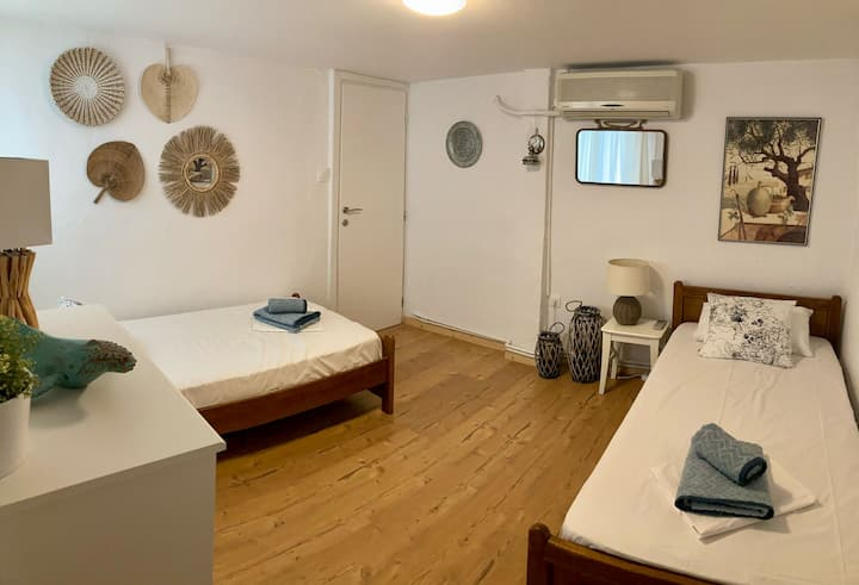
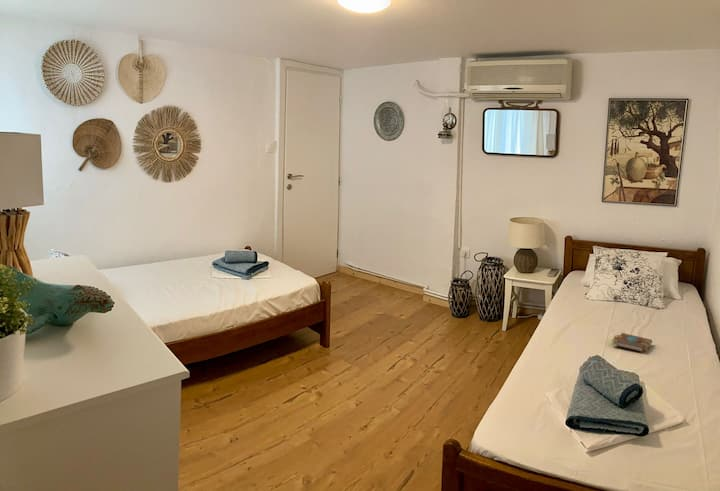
+ book (631, 340)
